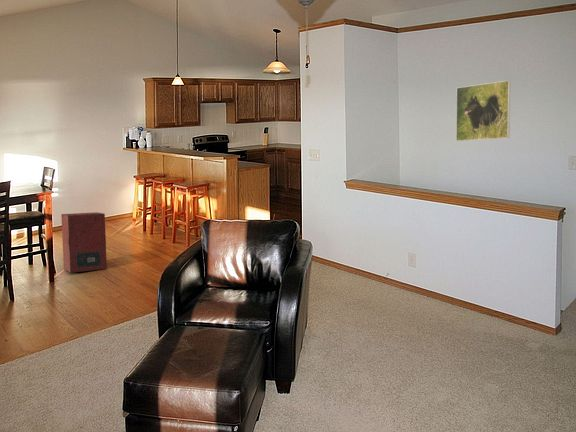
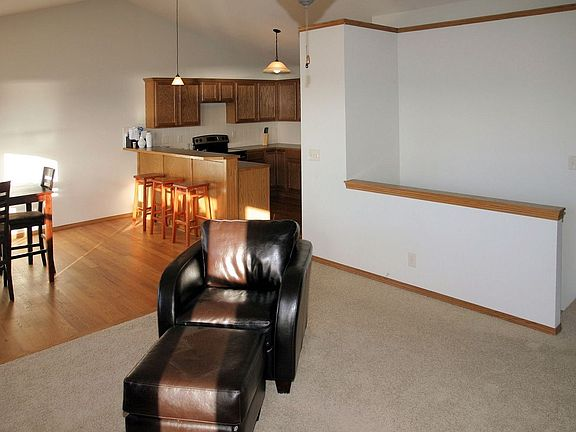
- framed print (482, 112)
- speaker (84, 241)
